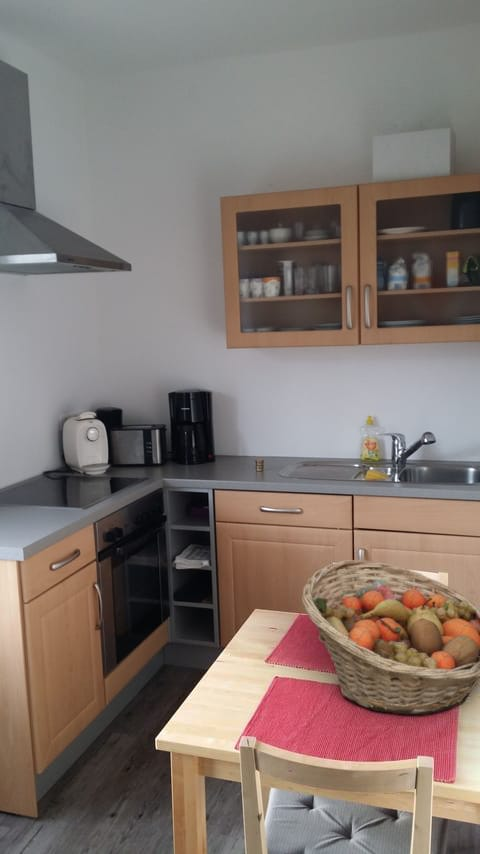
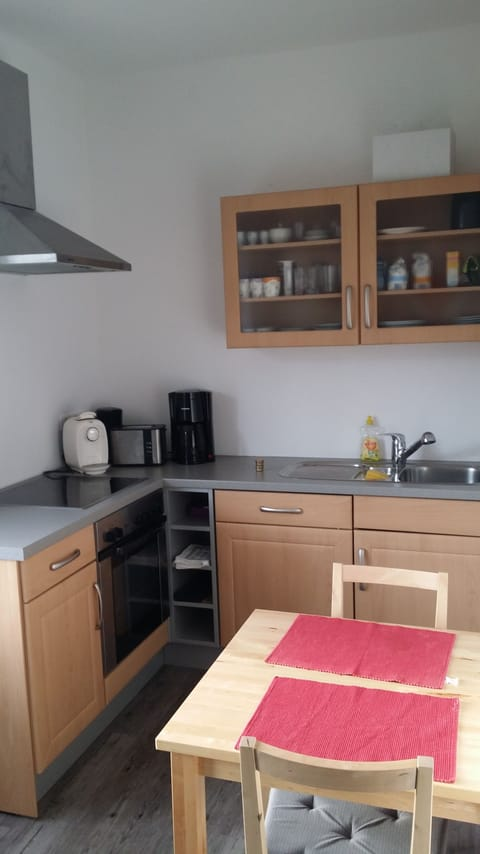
- fruit basket (399, 629)
